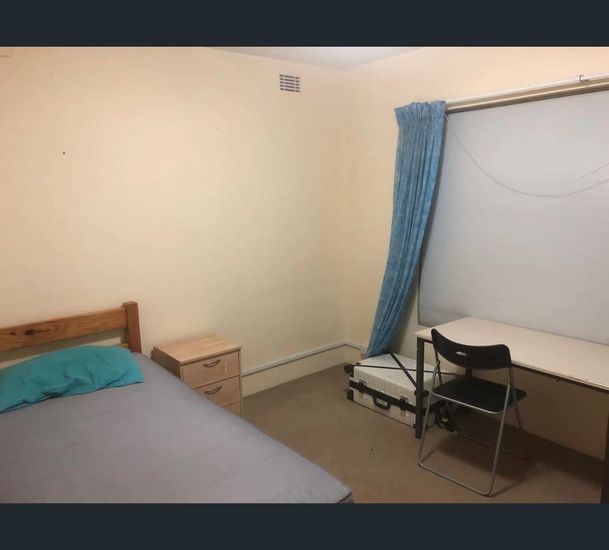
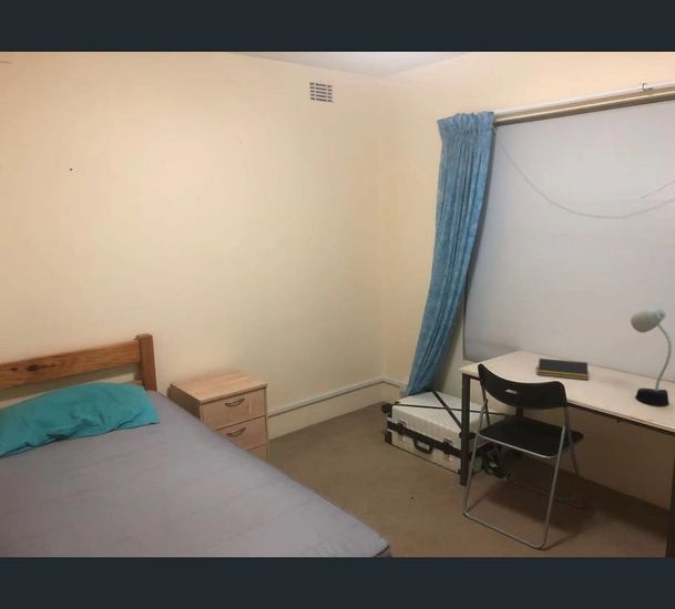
+ desk lamp (667, 353)
+ notepad (562, 368)
